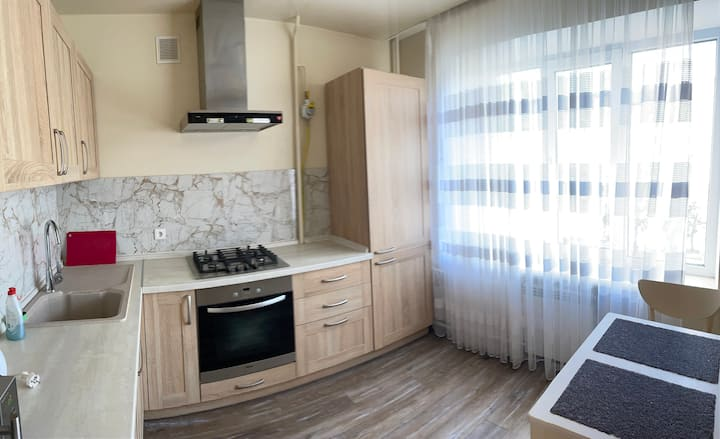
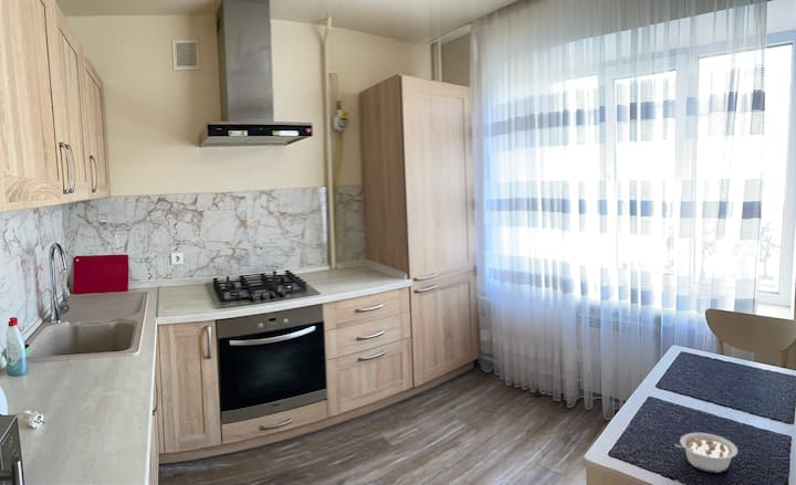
+ legume (706, 452)
